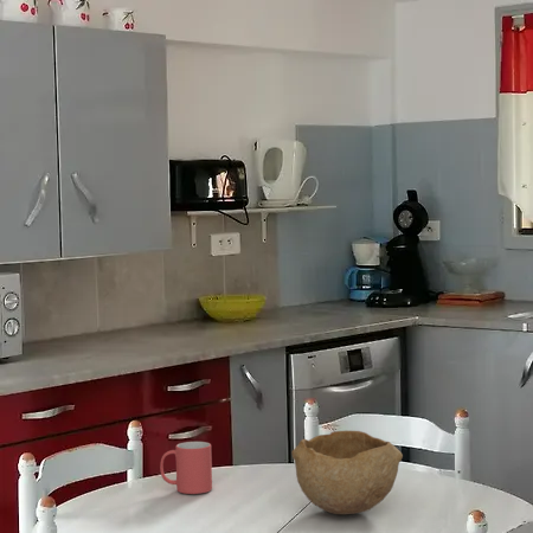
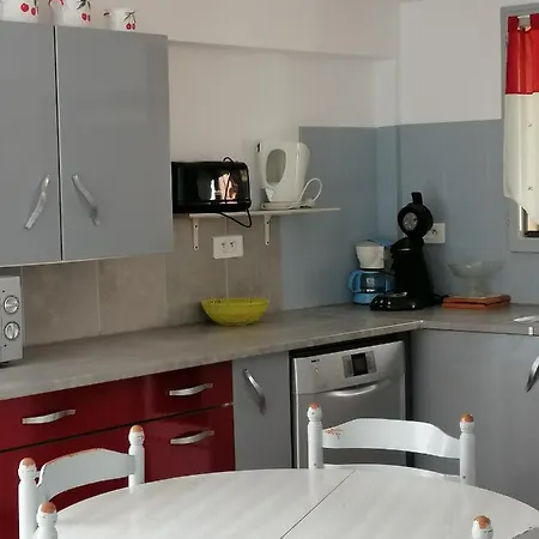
- mug (186, 467)
- bowl (346, 475)
